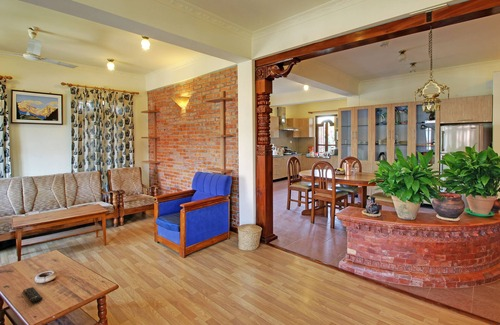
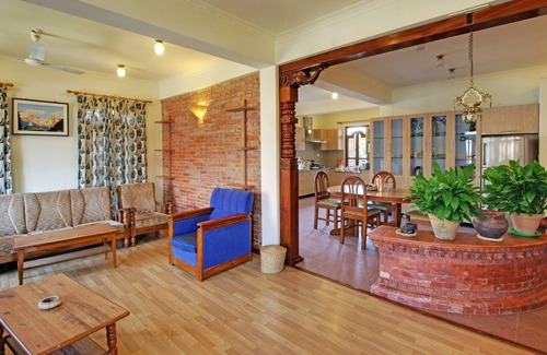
- remote control (32, 295)
